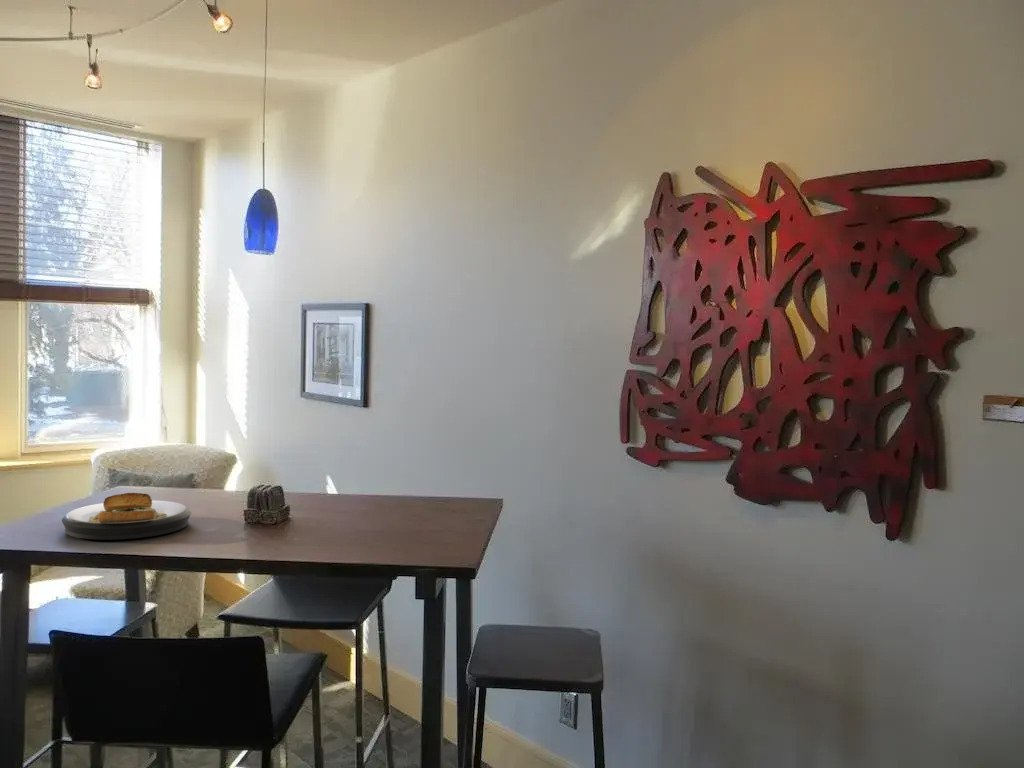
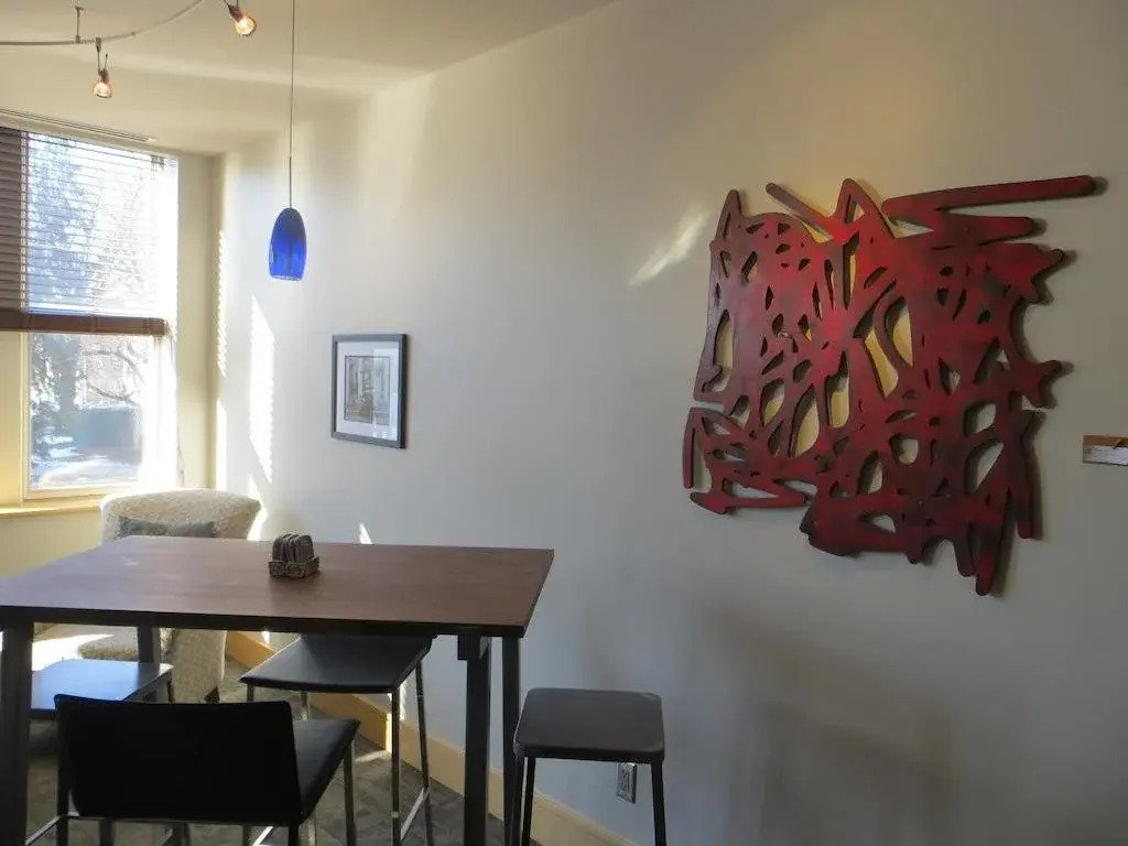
- plate (128, 514)
